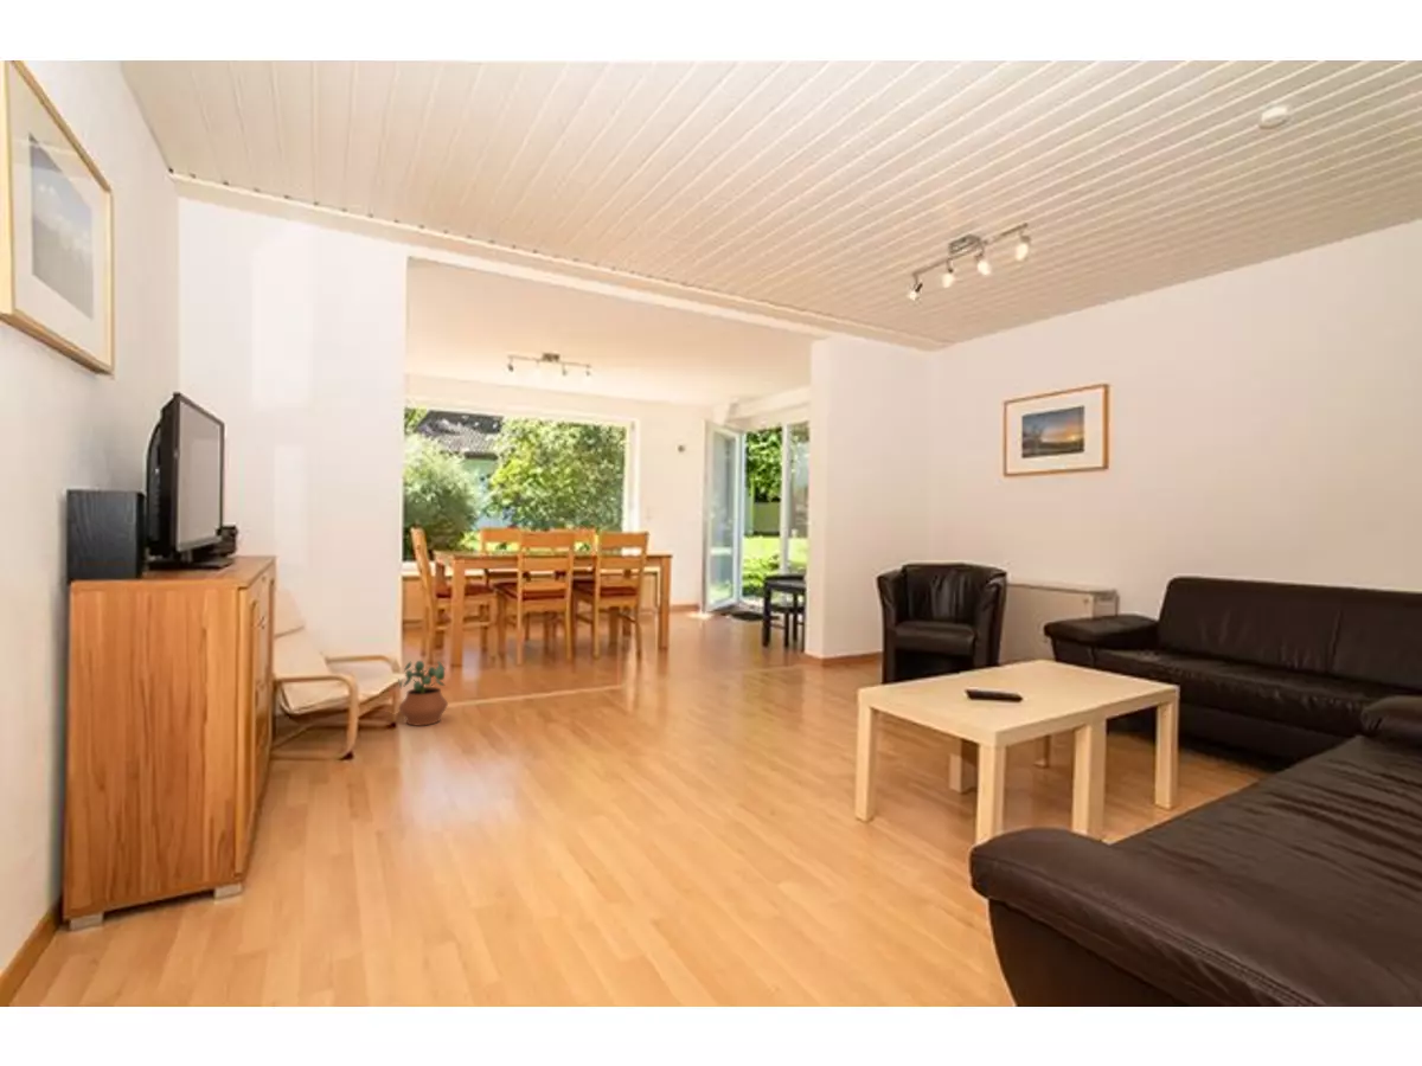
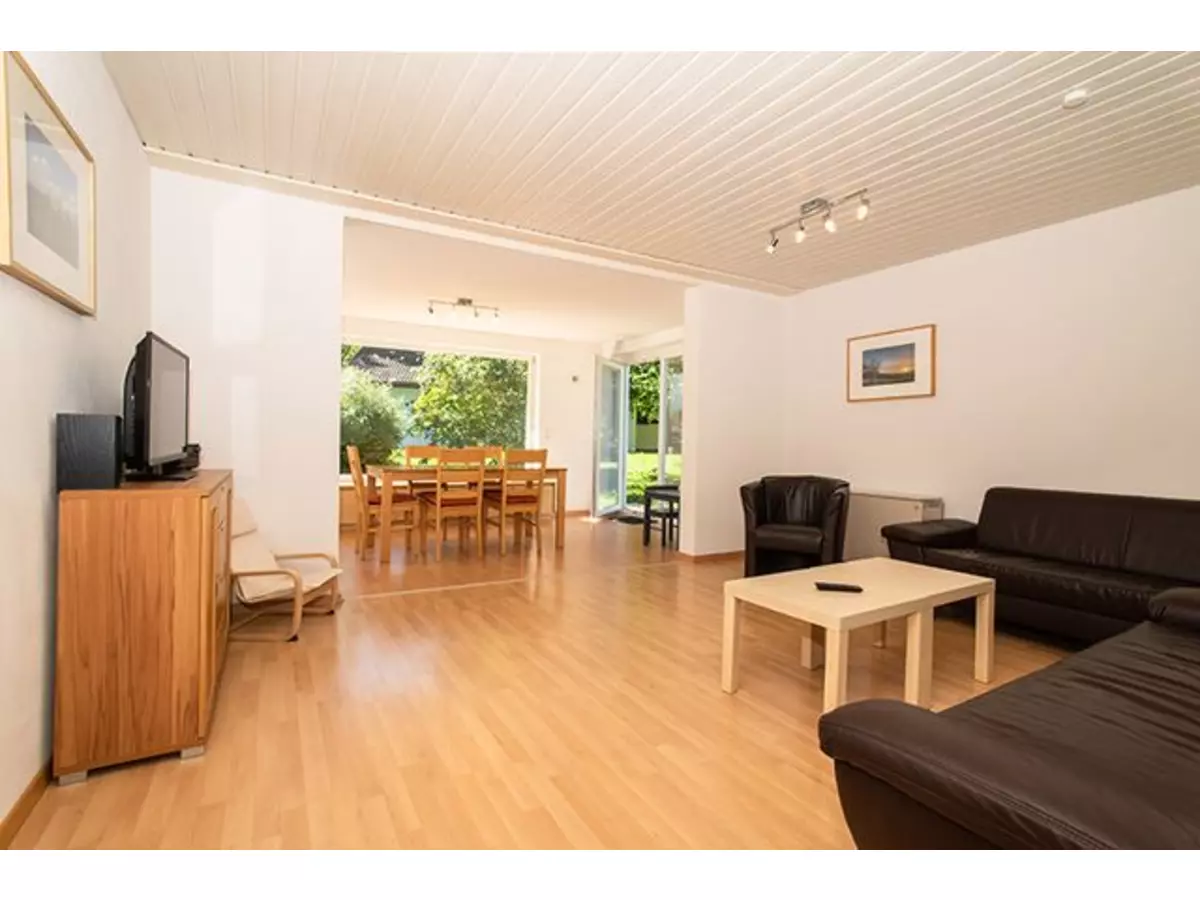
- potted plant (422, 689)
